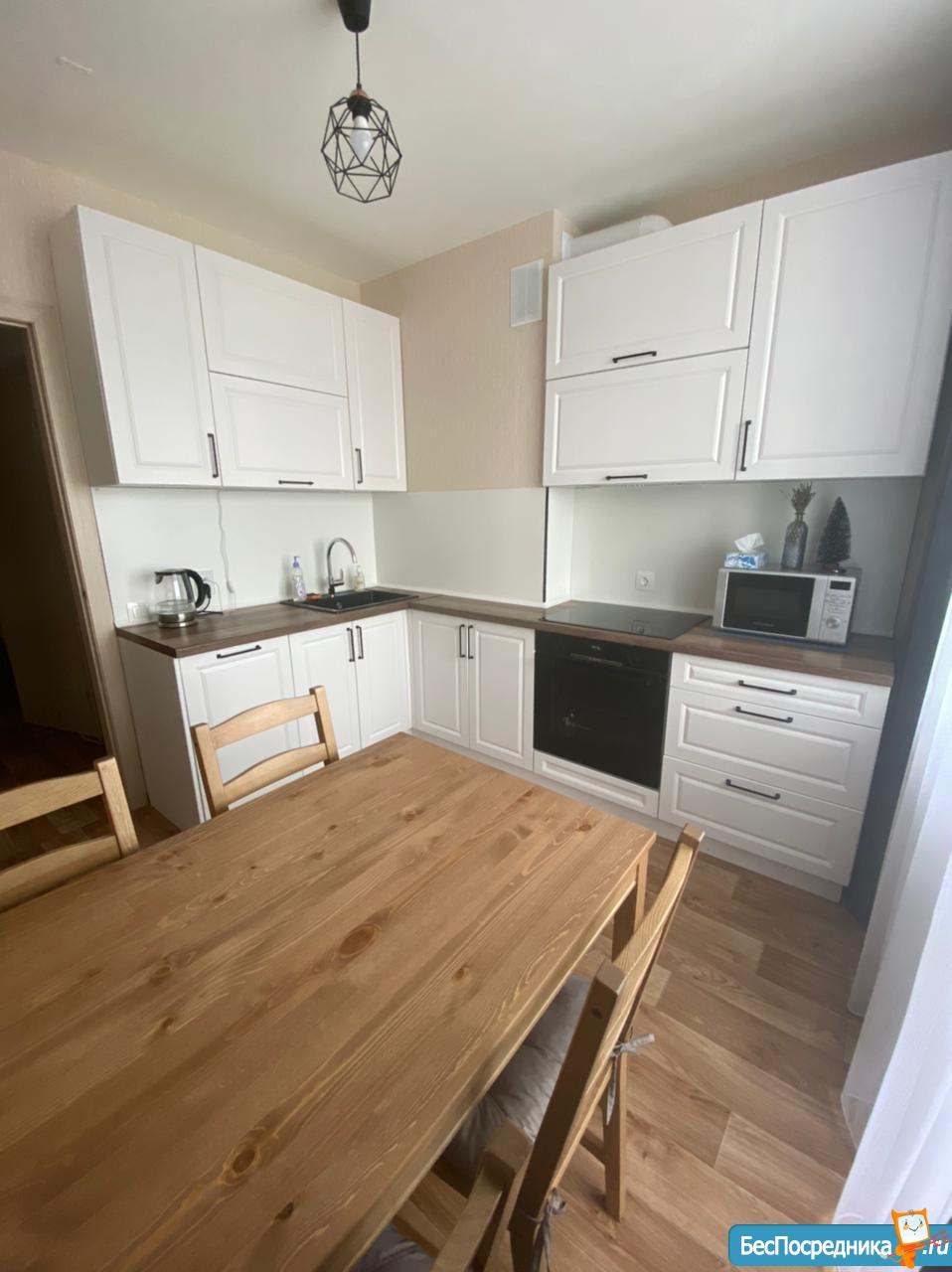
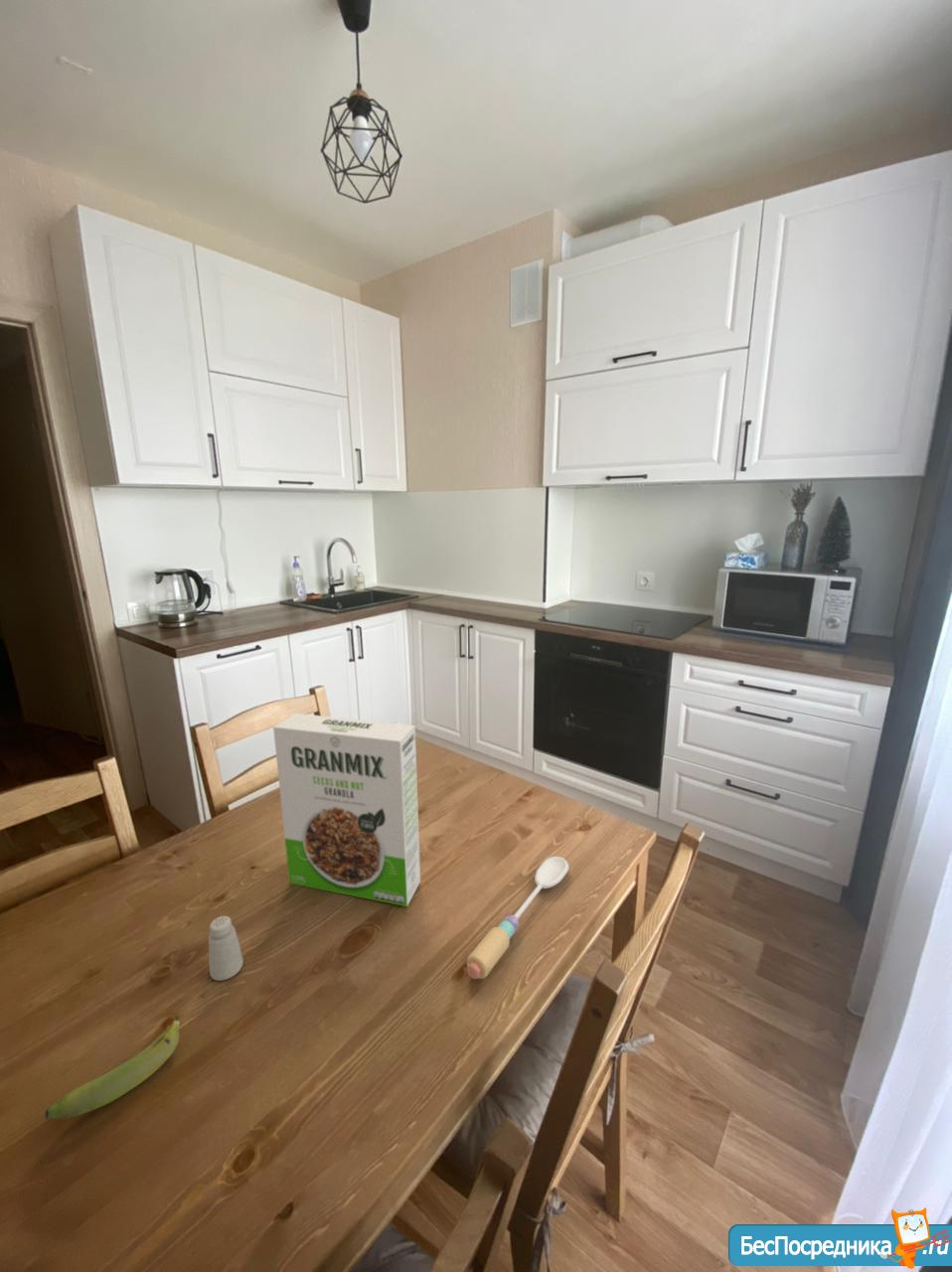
+ cereal box (350, 807)
+ saltshaker (223, 945)
+ banana (121, 1075)
+ spoon (523, 907)
